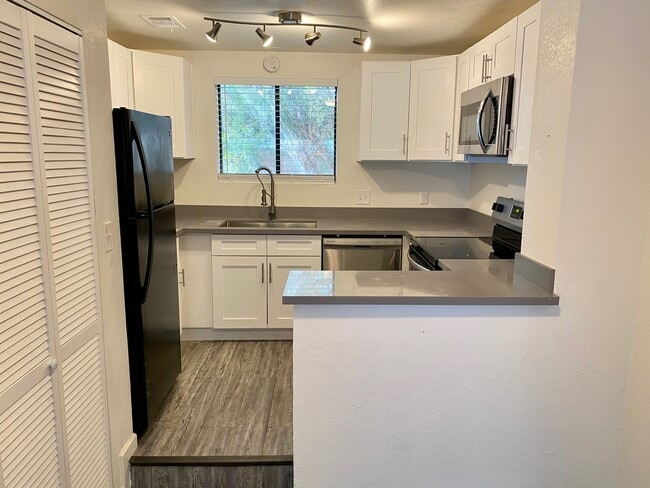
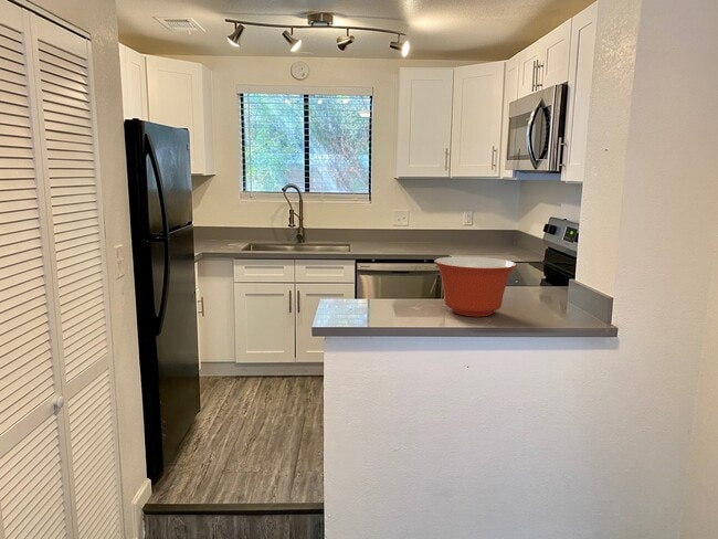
+ mixing bowl (473, 286)
